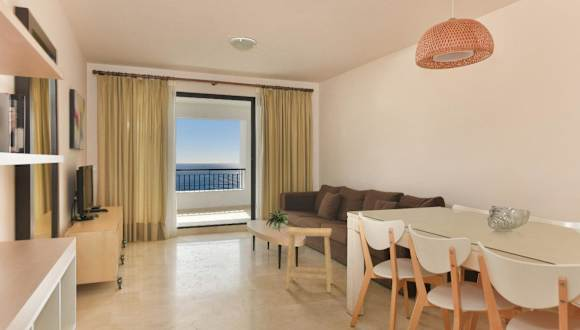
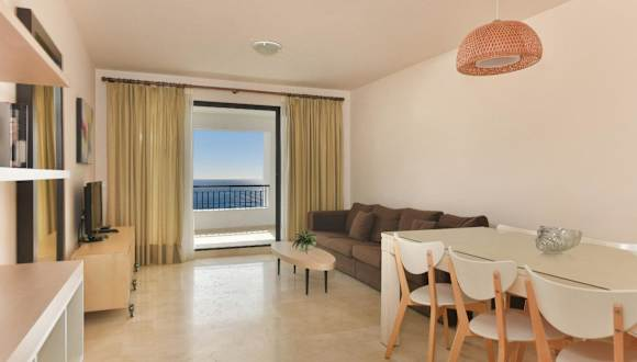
- stool (309, 268)
